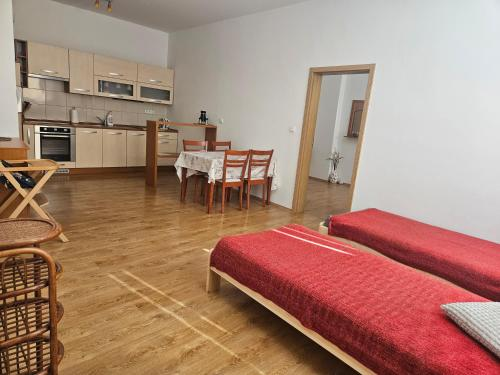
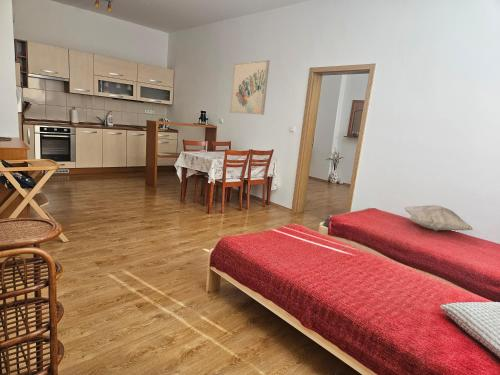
+ wall art (248, 88)
+ decorative pillow (434, 217)
